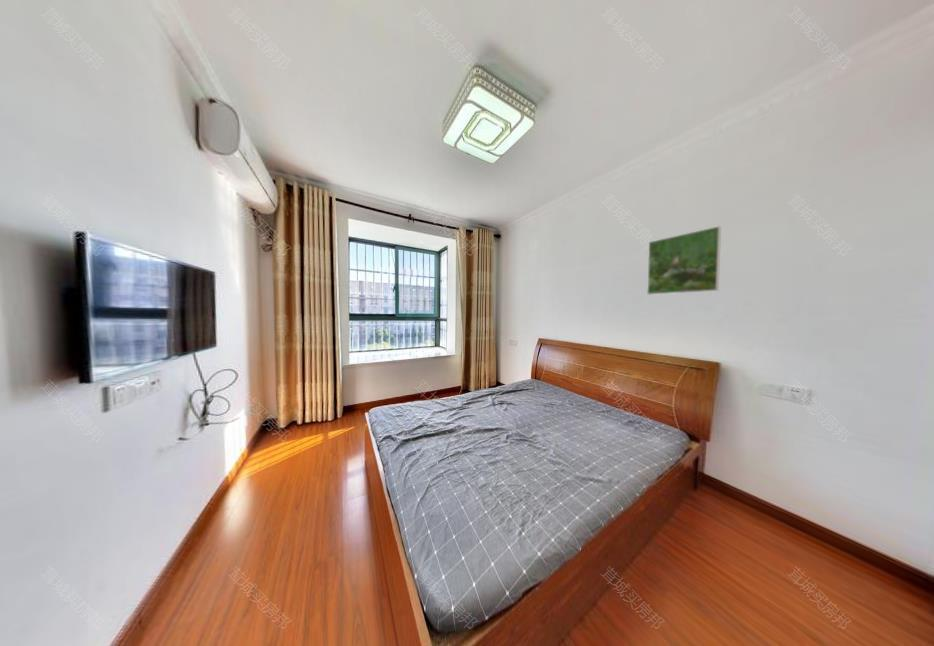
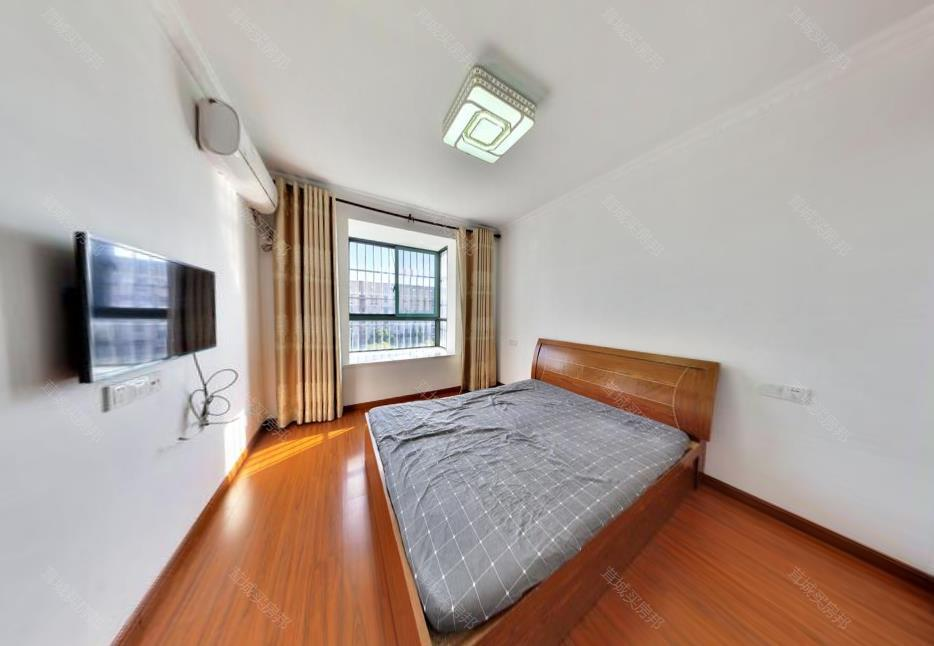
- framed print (680, 264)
